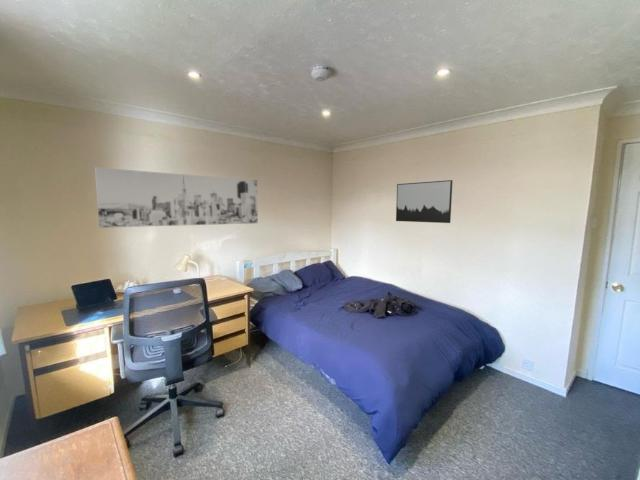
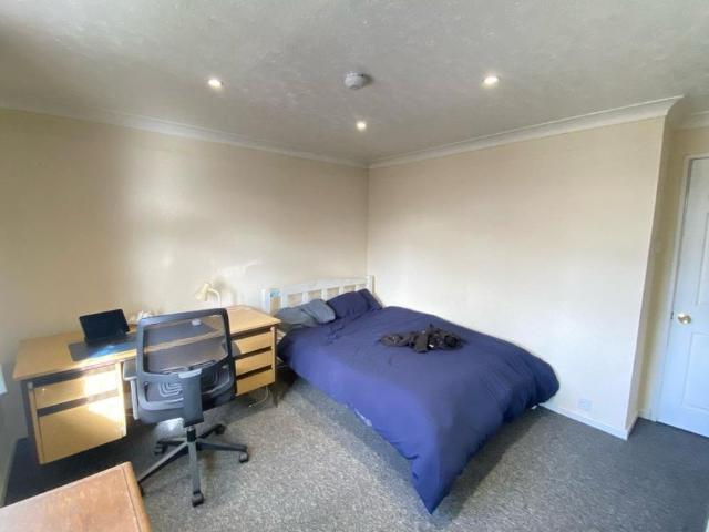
- wall art (190, 200)
- wall art (421, 202)
